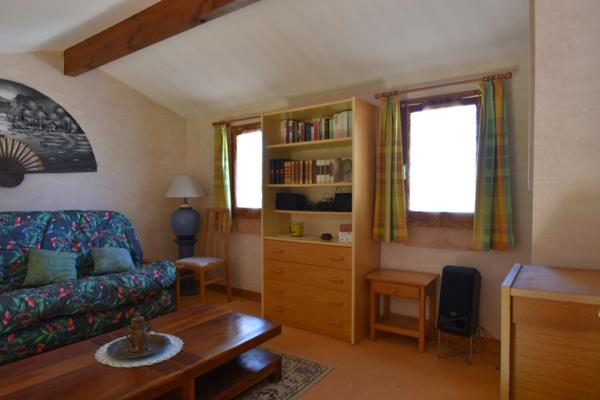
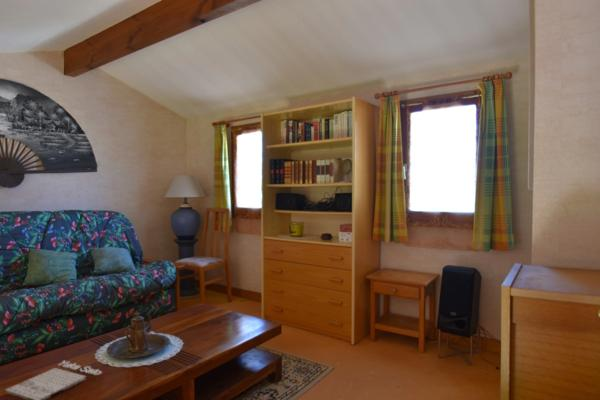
+ magazine (53, 378)
